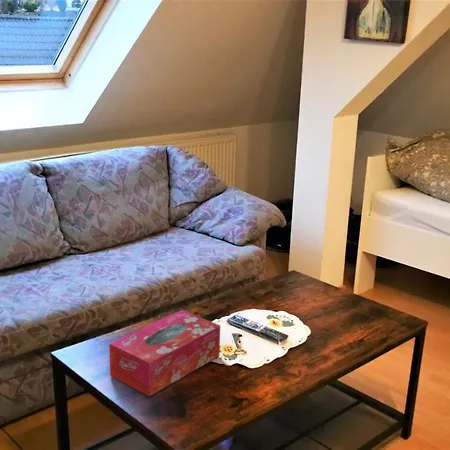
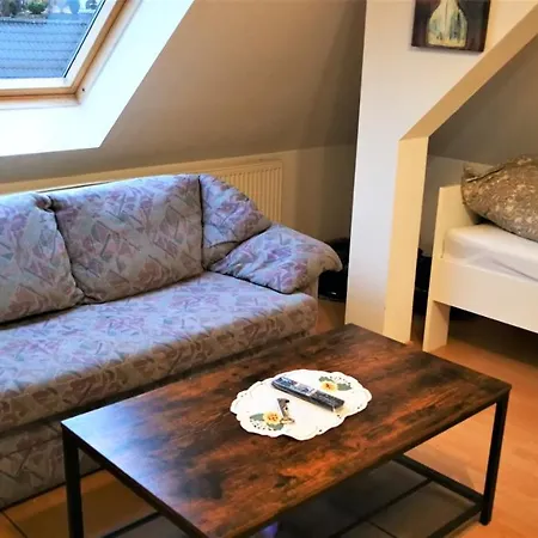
- tissue box (166, 350)
